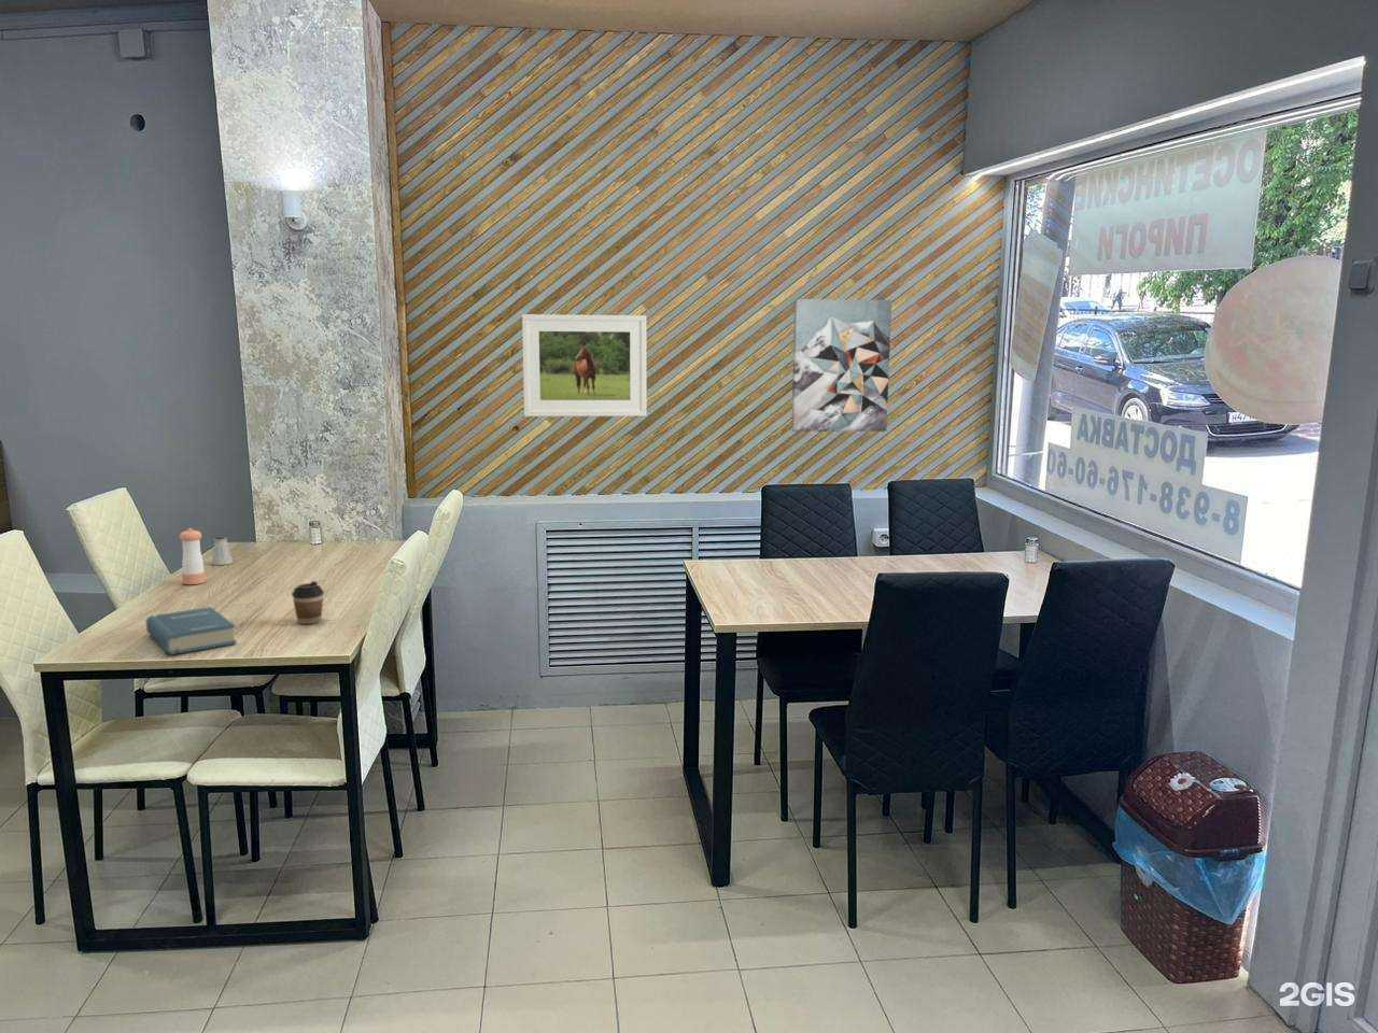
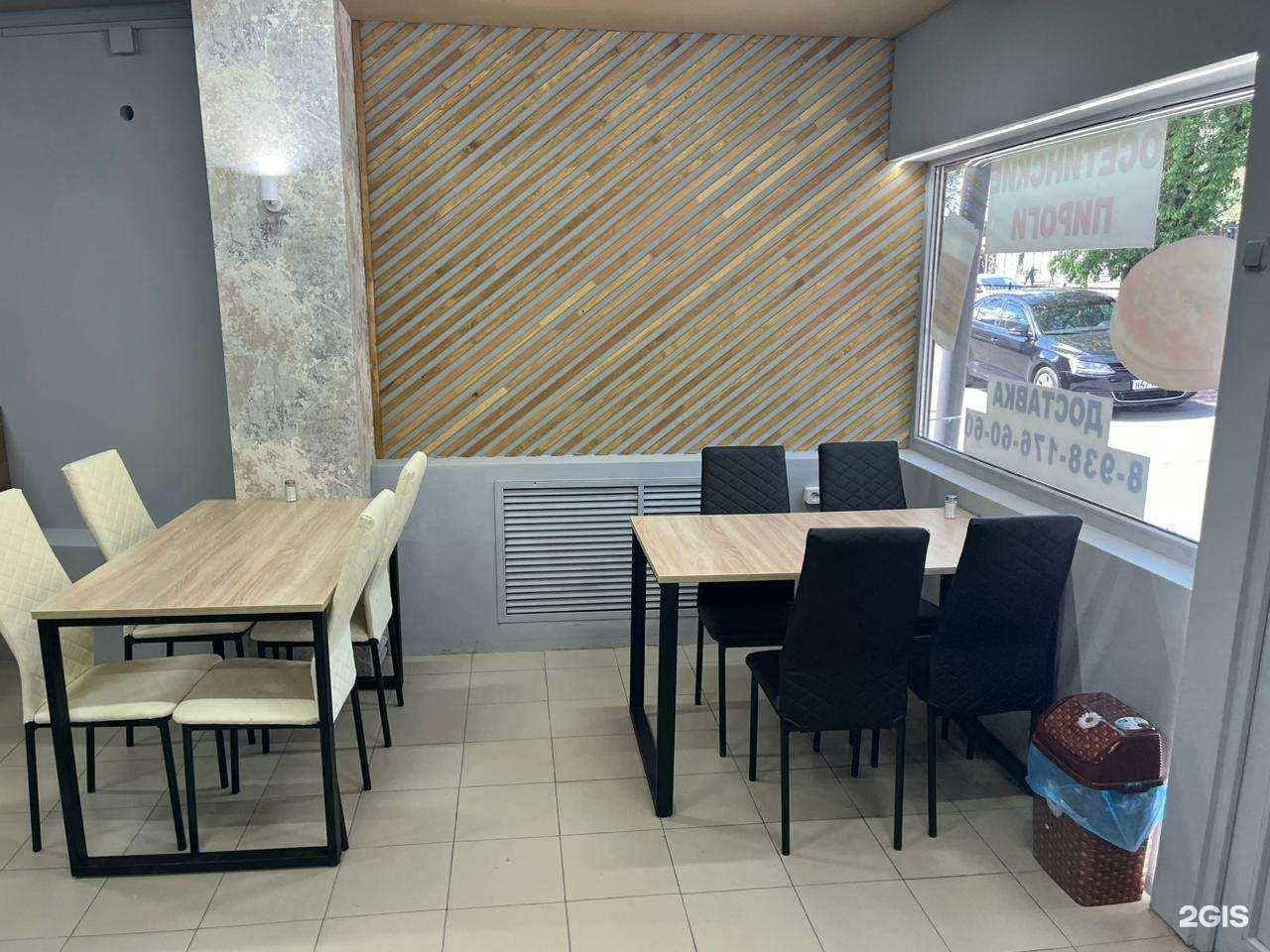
- hardback book (190, 629)
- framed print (585, 366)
- wall art (841, 366)
- saltshaker (220, 549)
- coffee cup (308, 601)
- pepper shaker (192, 556)
